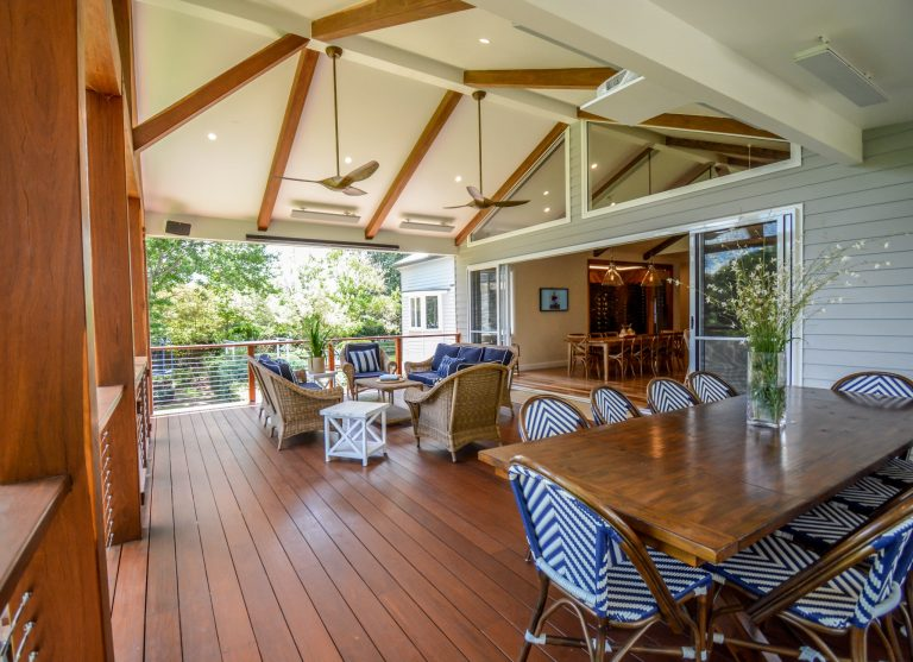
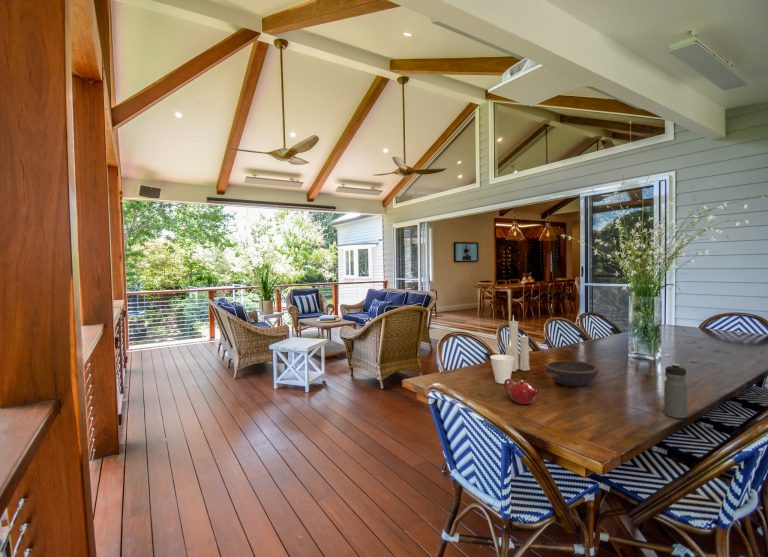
+ cup (502, 369)
+ candle (515, 341)
+ teapot (521, 391)
+ water bottle (675, 389)
+ bowl (571, 374)
